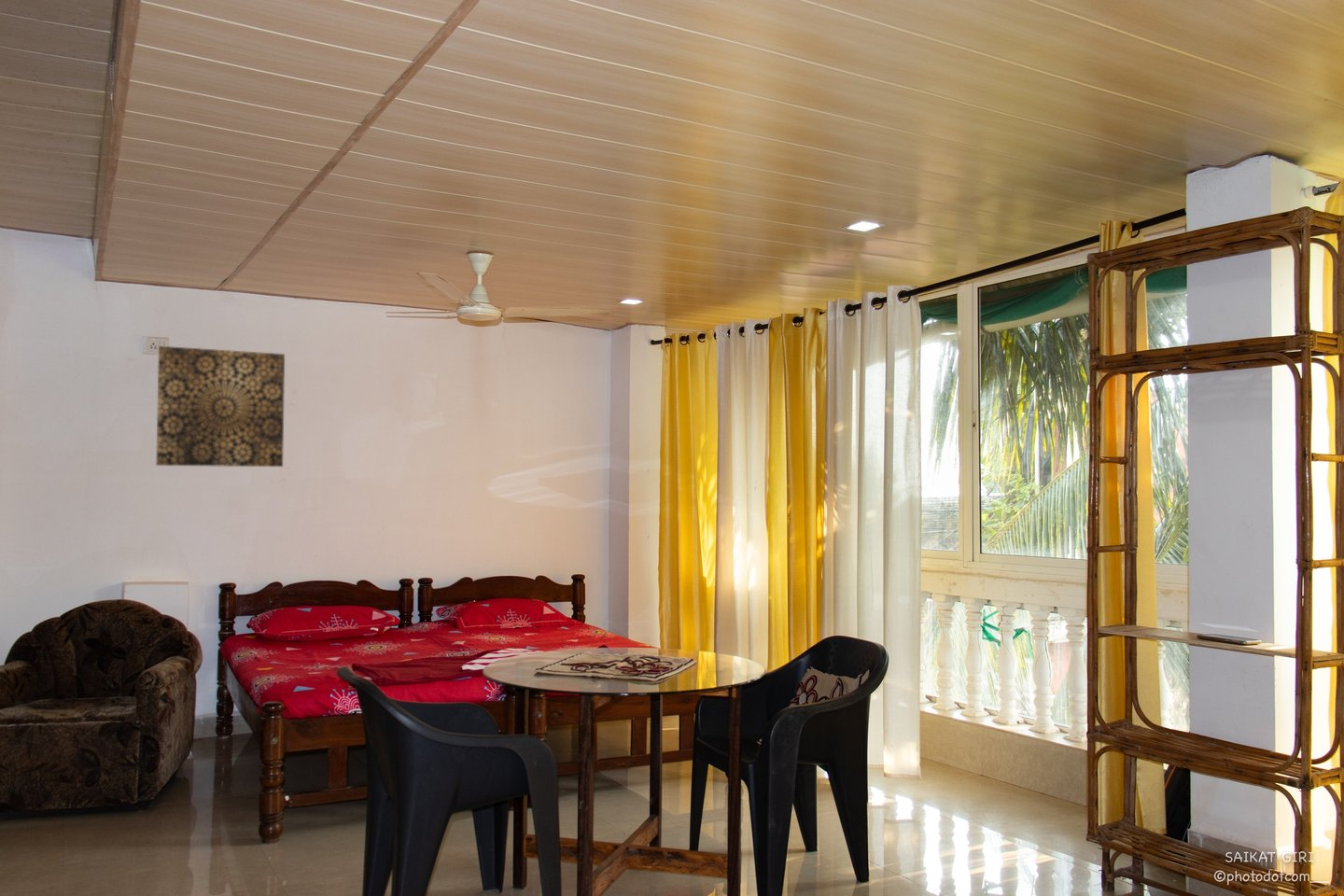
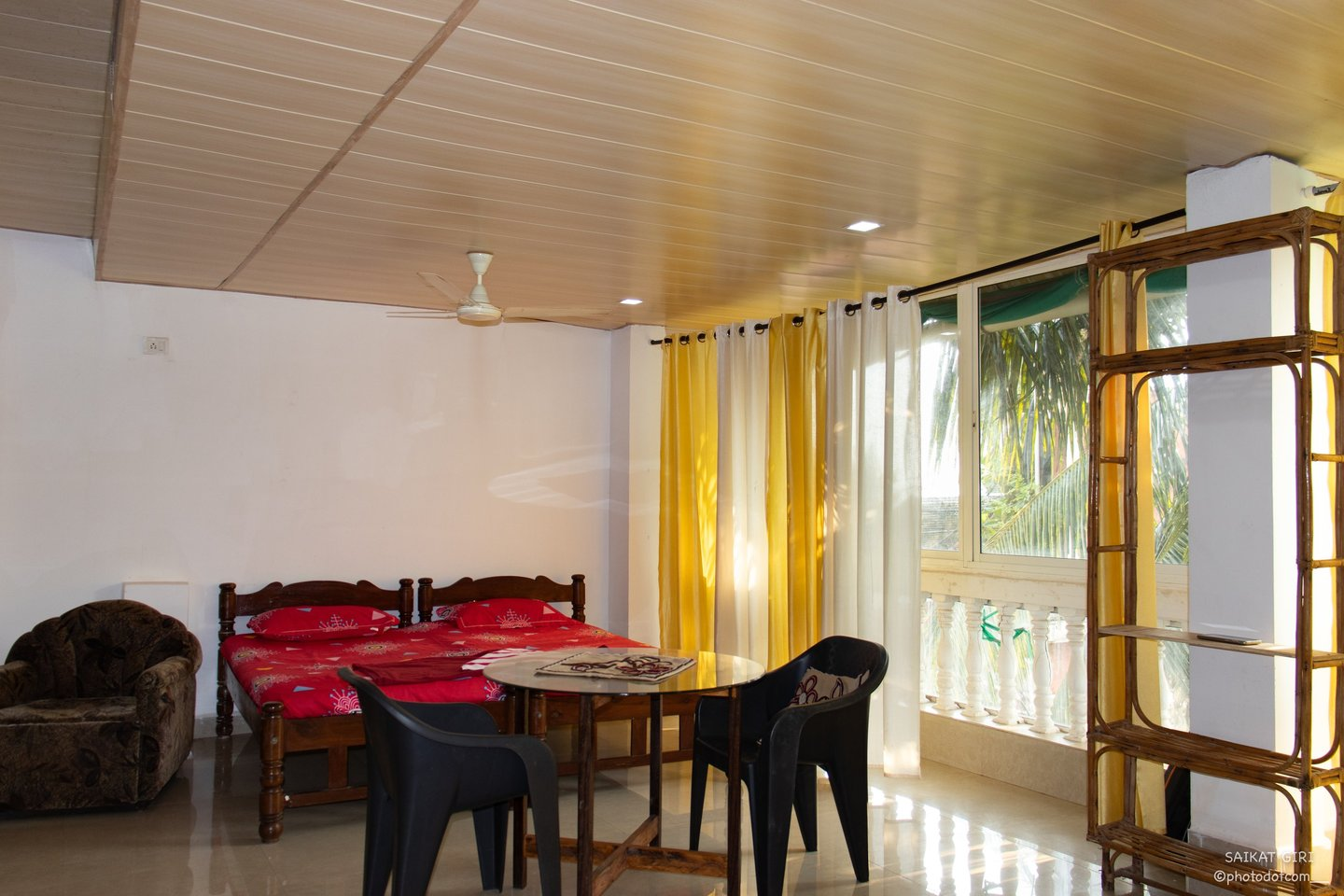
- wall art (222, 408)
